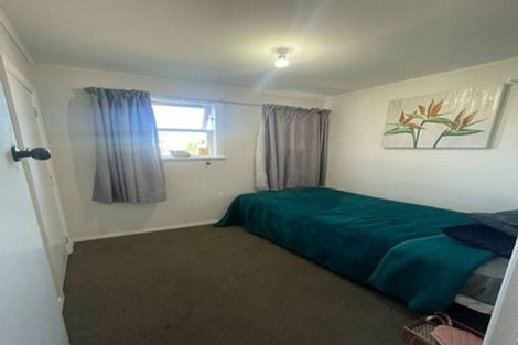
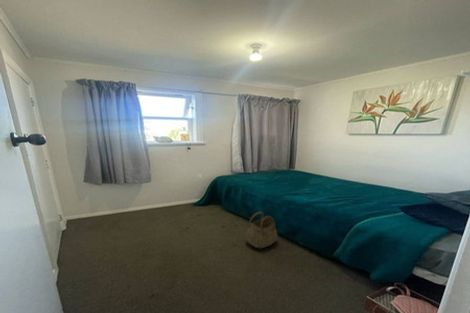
+ basket (261, 228)
